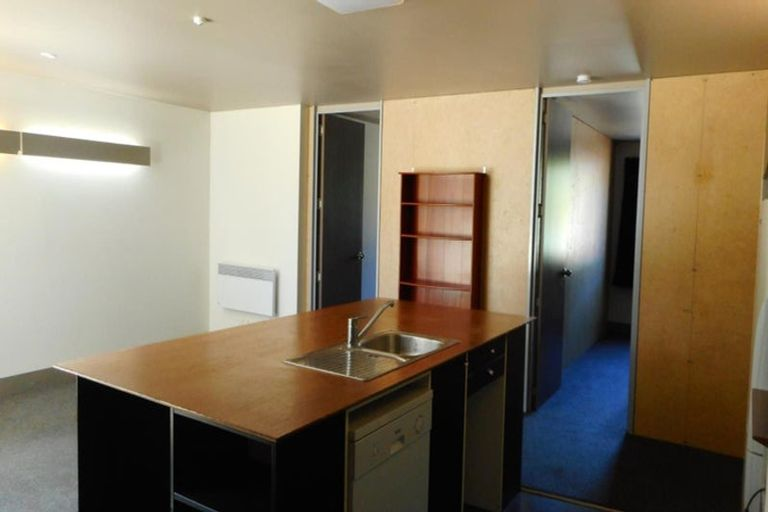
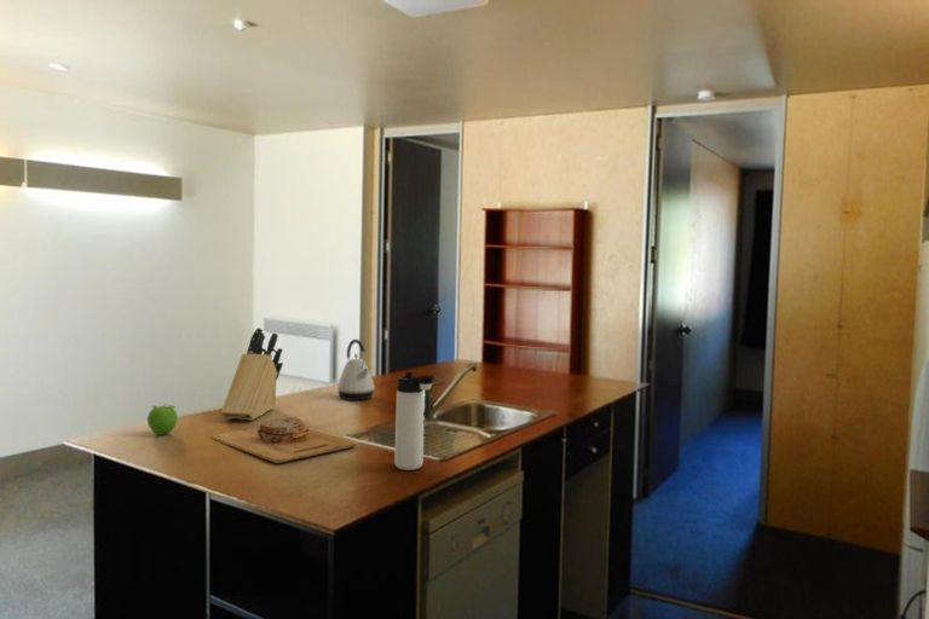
+ kettle (356, 368)
+ knife block (254, 371)
+ cutting board (283, 429)
+ fruit (162, 418)
+ thermos bottle (415, 421)
